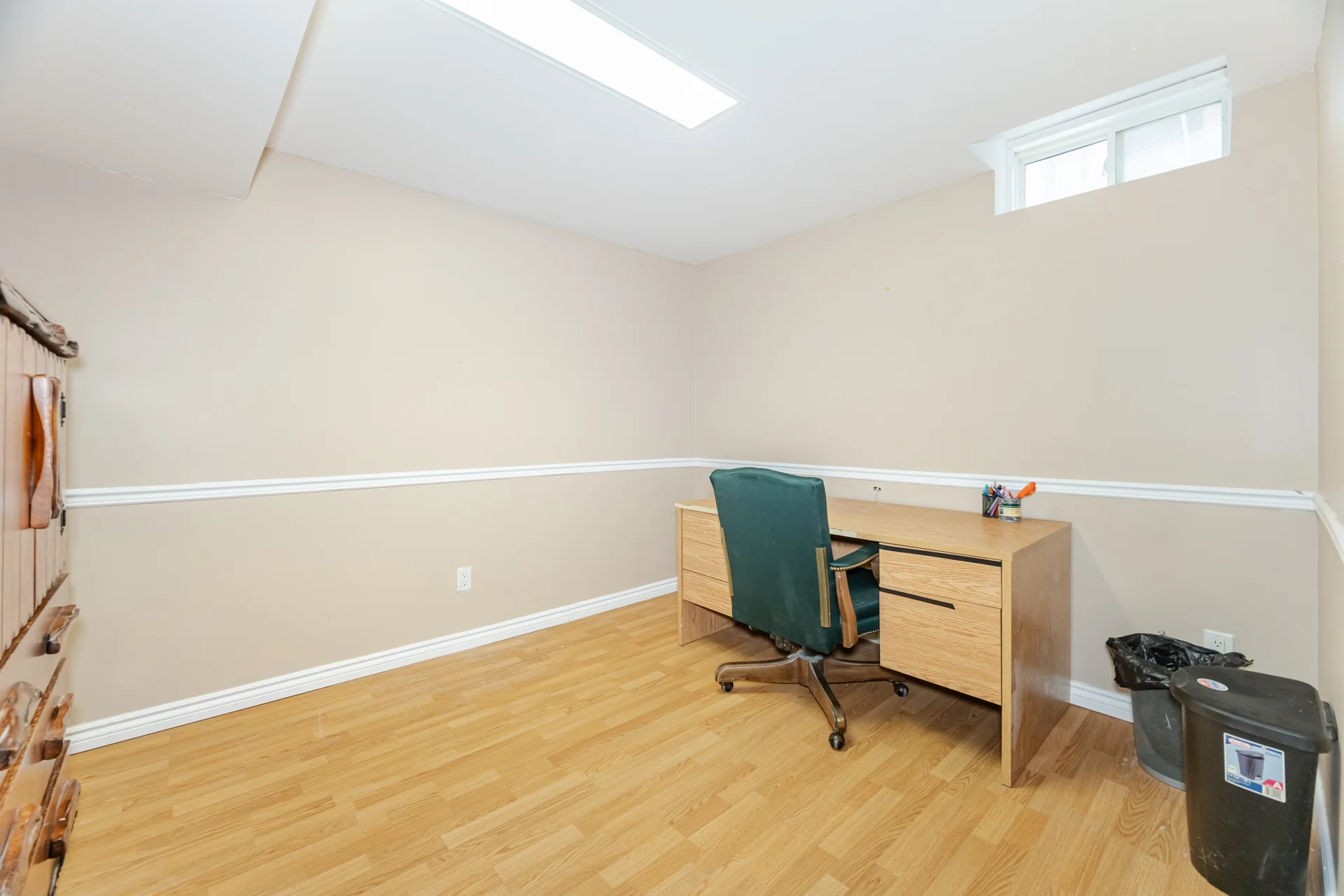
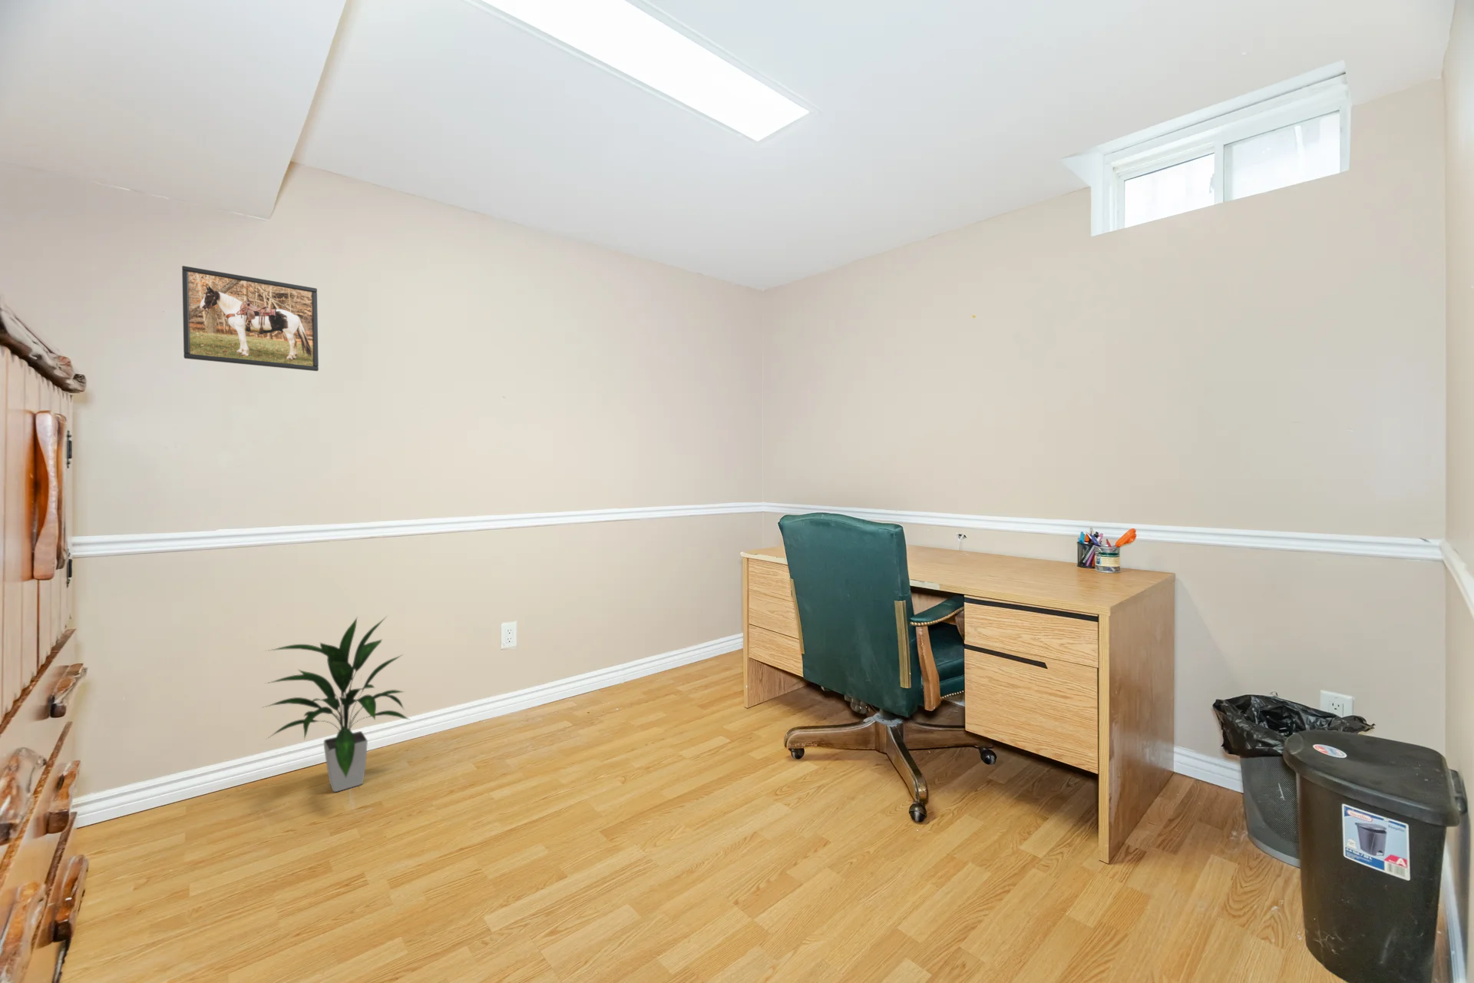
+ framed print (253, 321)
+ indoor plant (342, 703)
